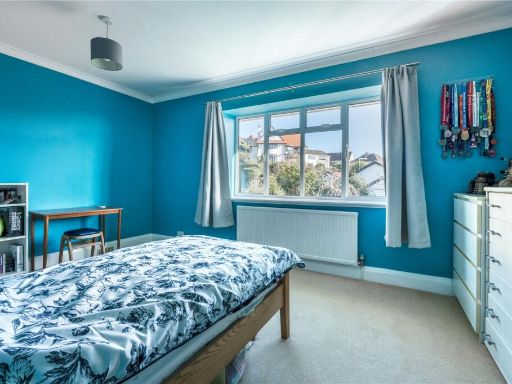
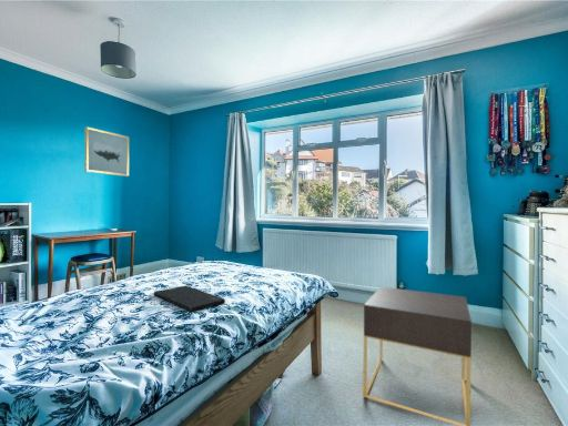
+ nightstand (416, 344)
+ smartphone (187, 296)
+ wall art (108, 153)
